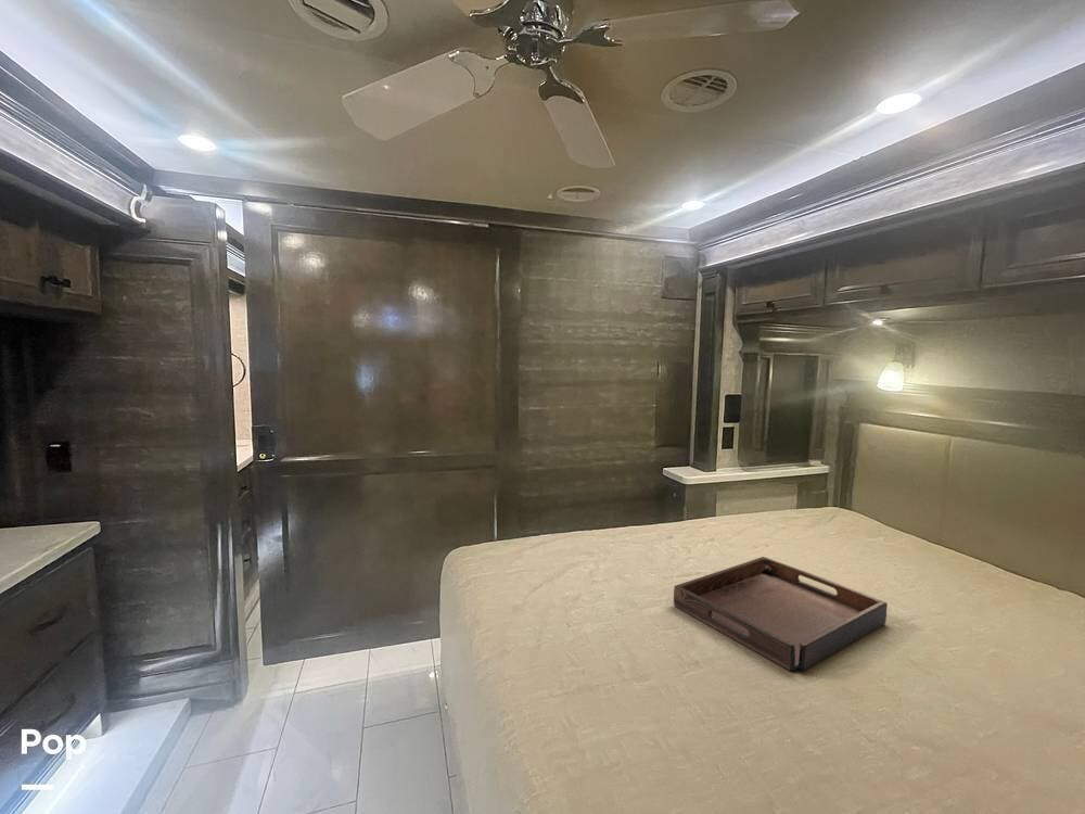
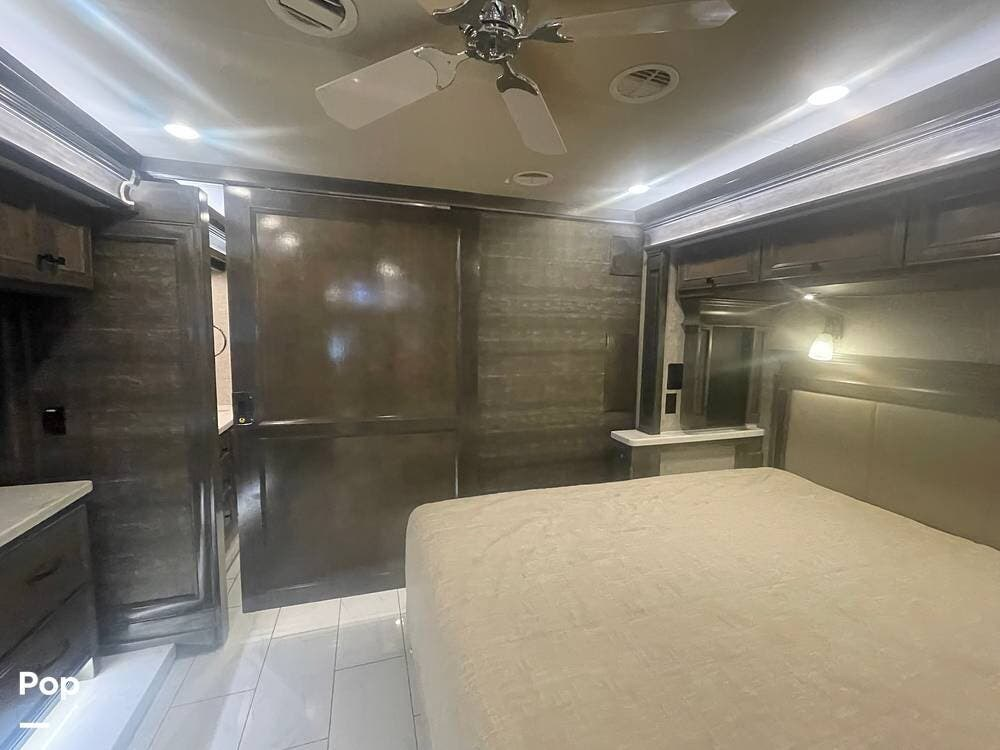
- serving tray (776, 603)
